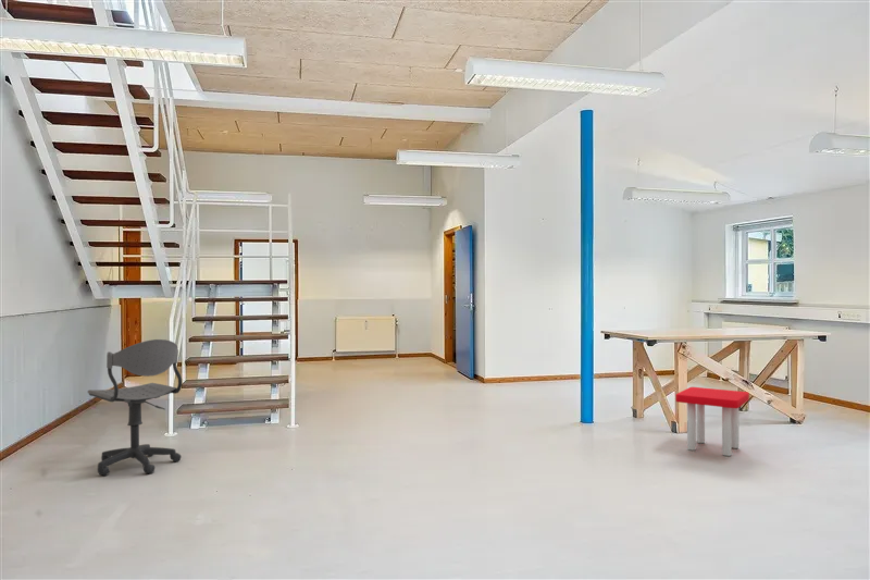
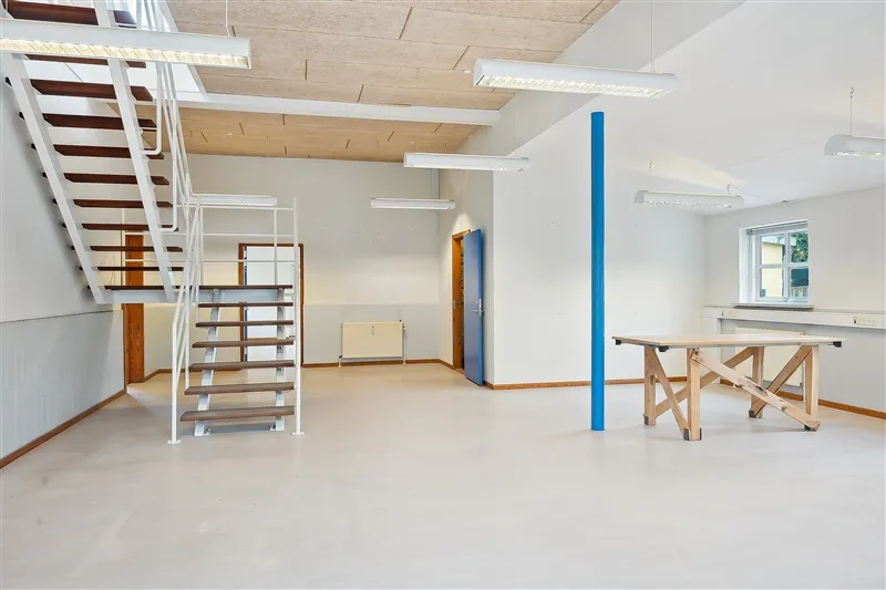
- stool (704, 420)
- office chair (136, 402)
